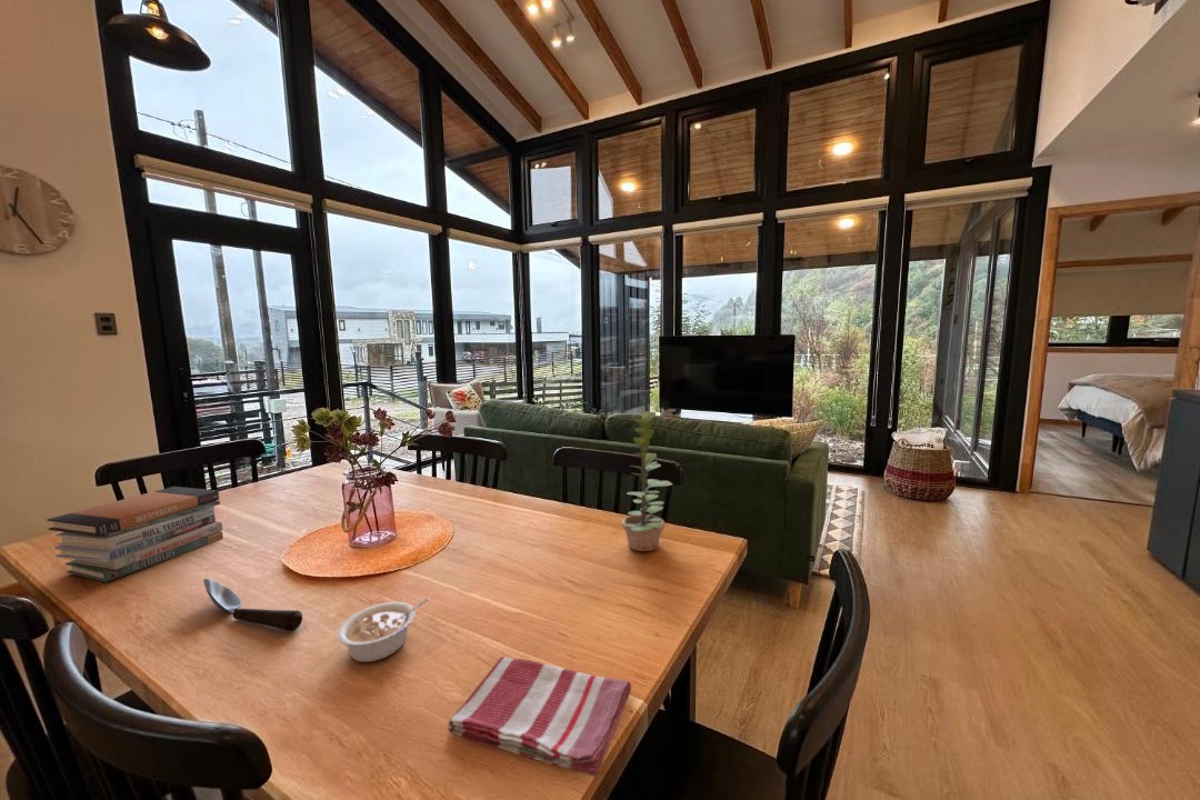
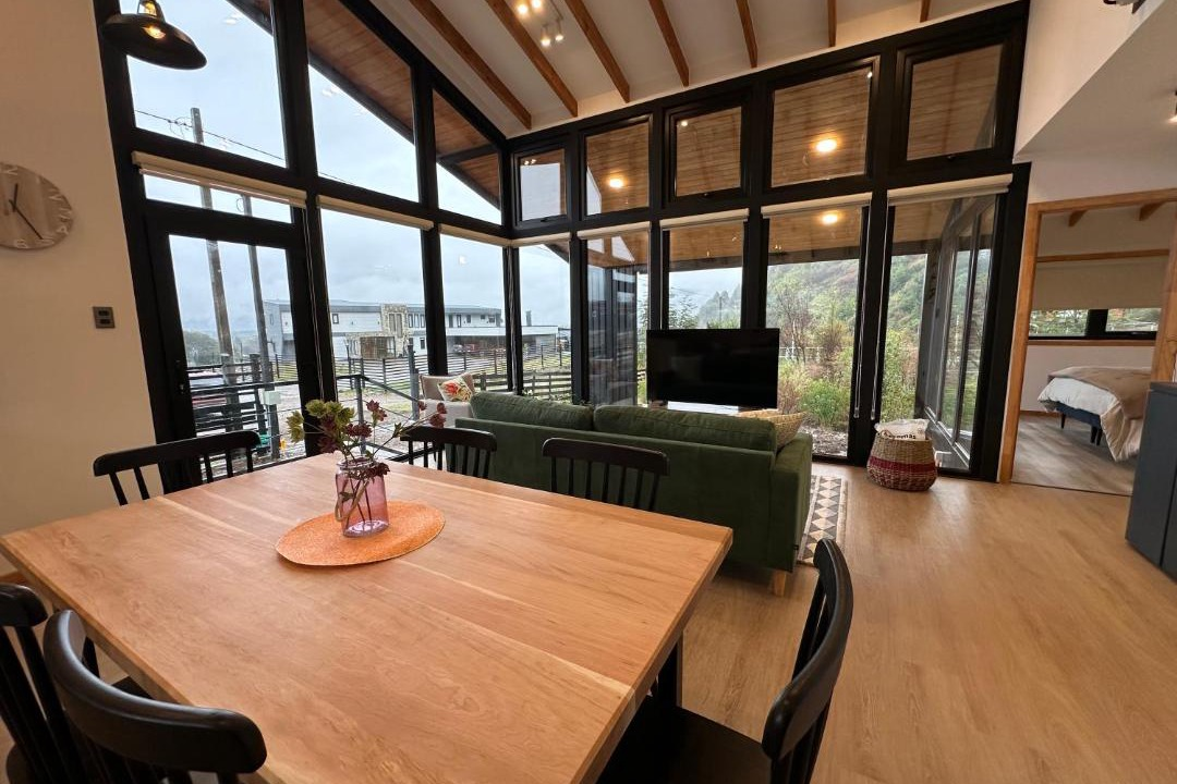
- legume (380, 629)
- plant (644, 479)
- book stack (143, 529)
- dish towel (543, 703)
- spoon (251, 609)
